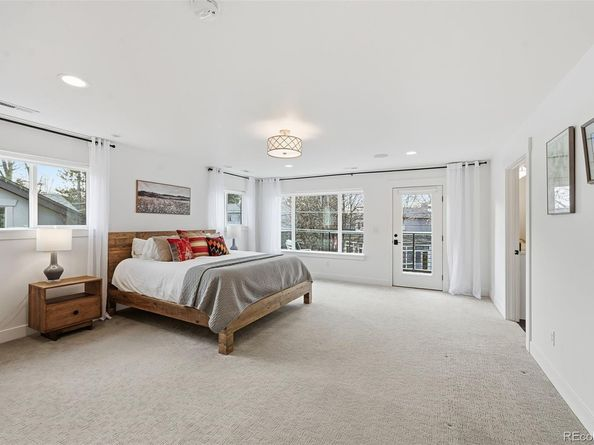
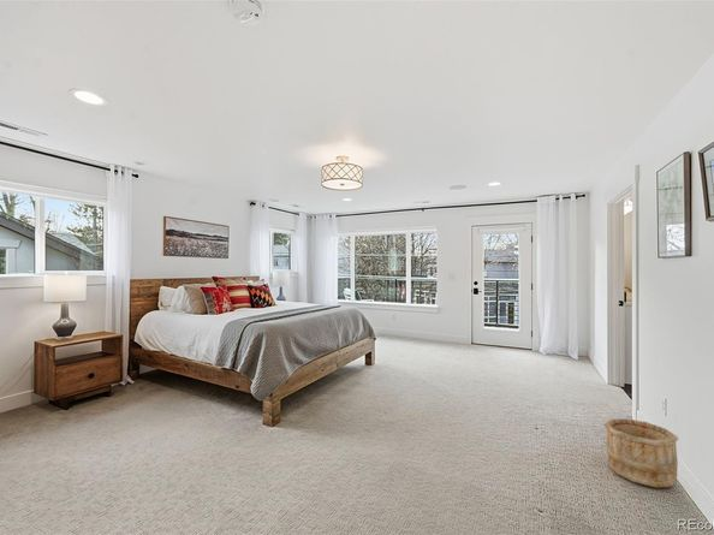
+ wooden bucket (639, 450)
